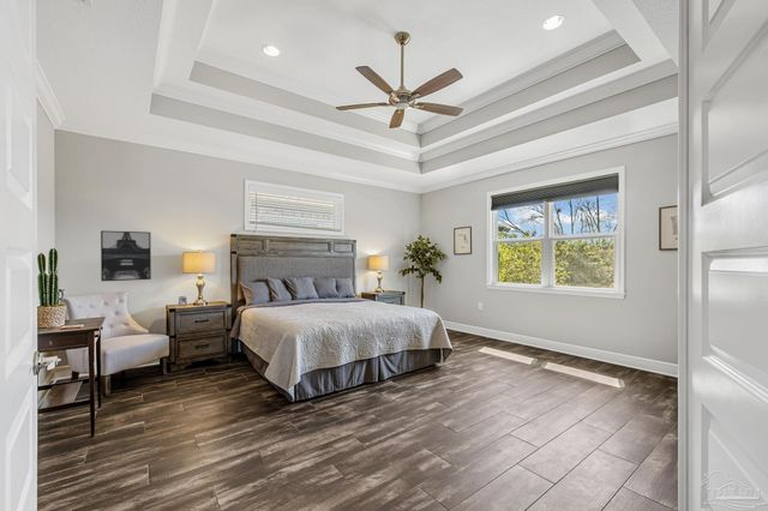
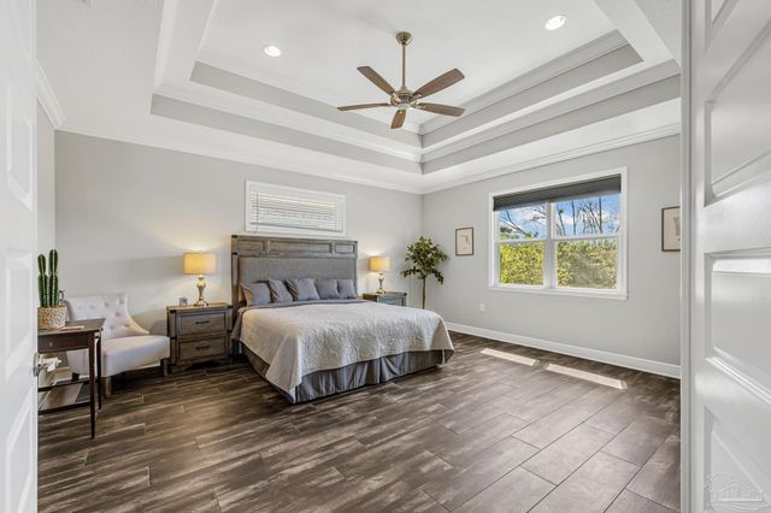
- wall art (126, 256)
